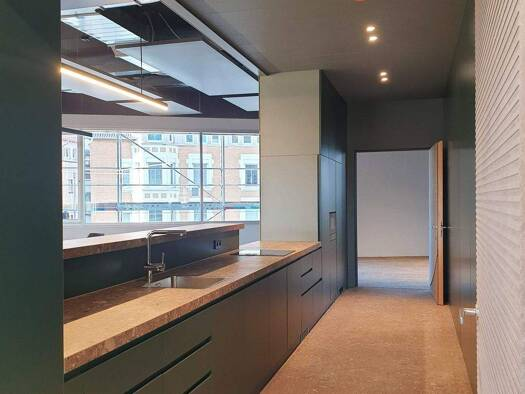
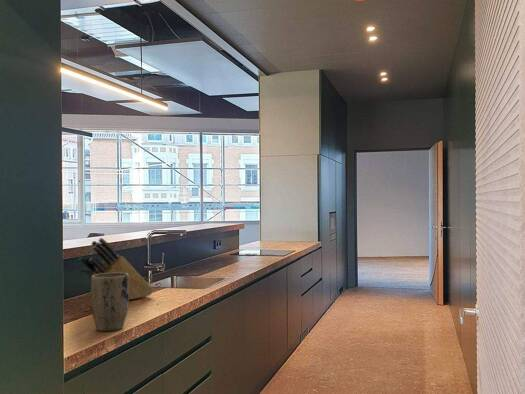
+ knife block (117, 268)
+ plant pot (110, 301)
